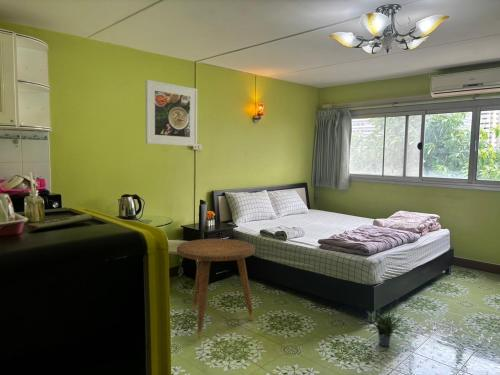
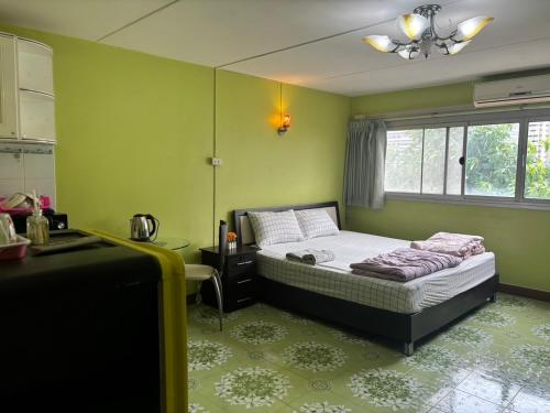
- potted plant (387, 322)
- side table (207, 285)
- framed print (172, 115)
